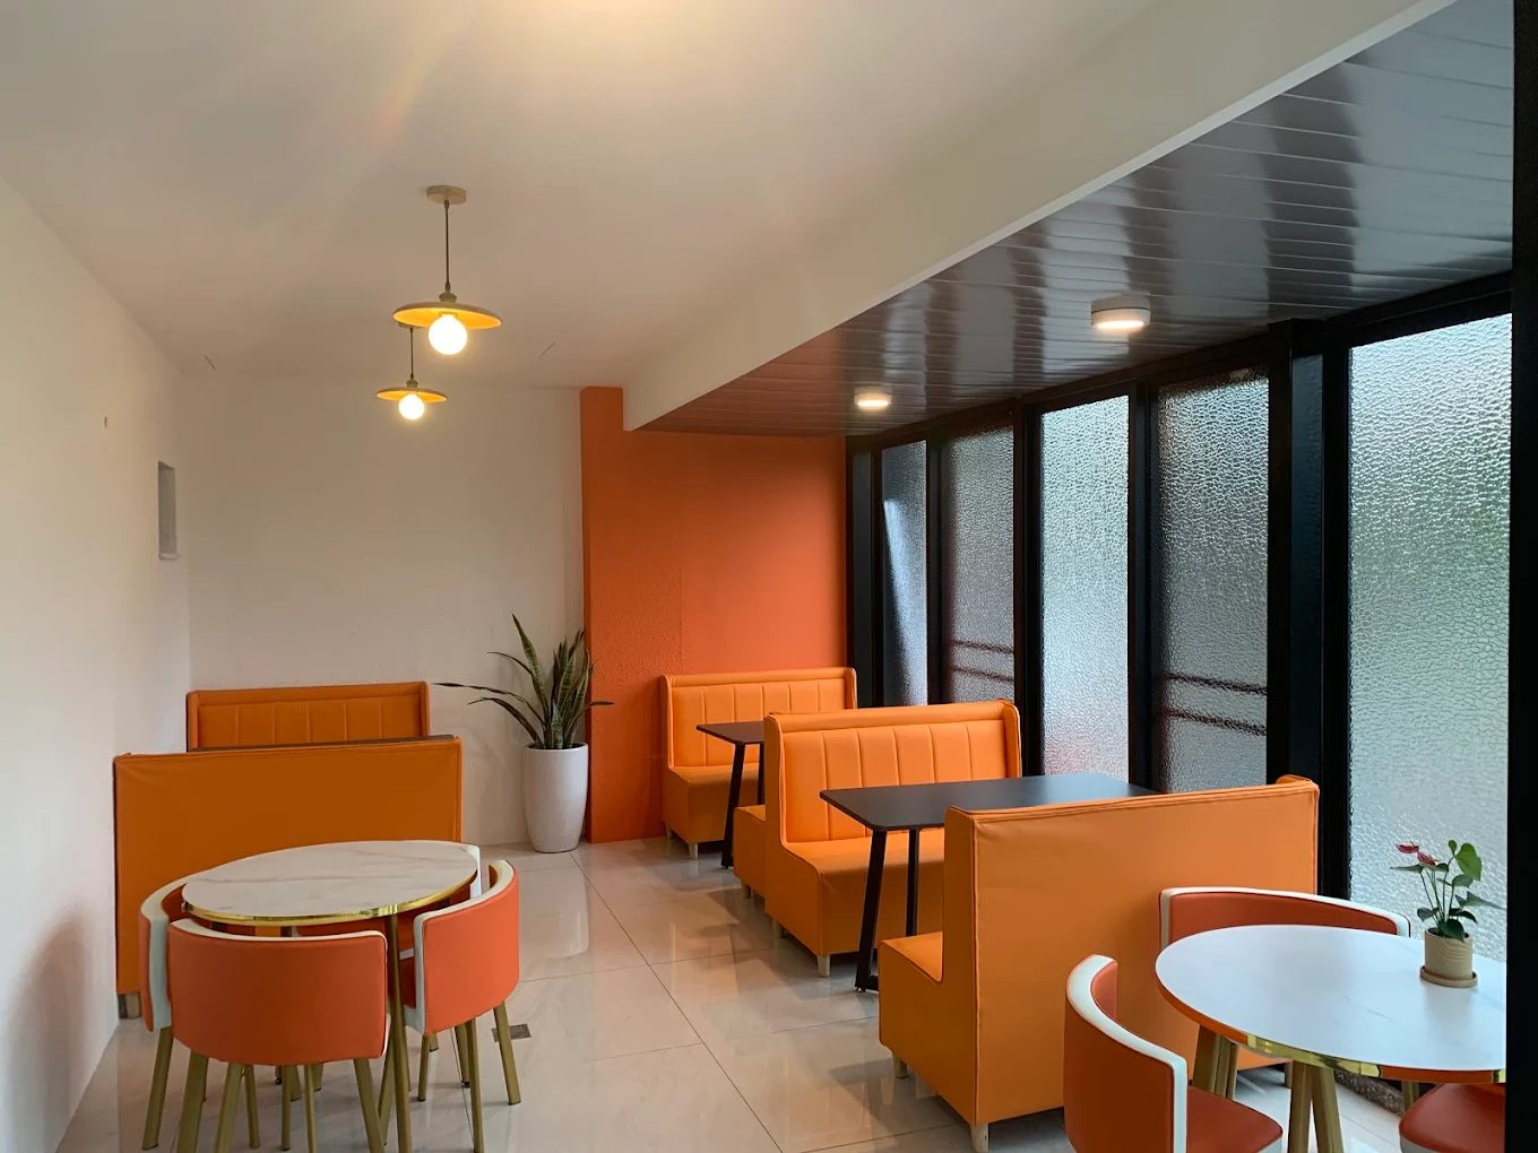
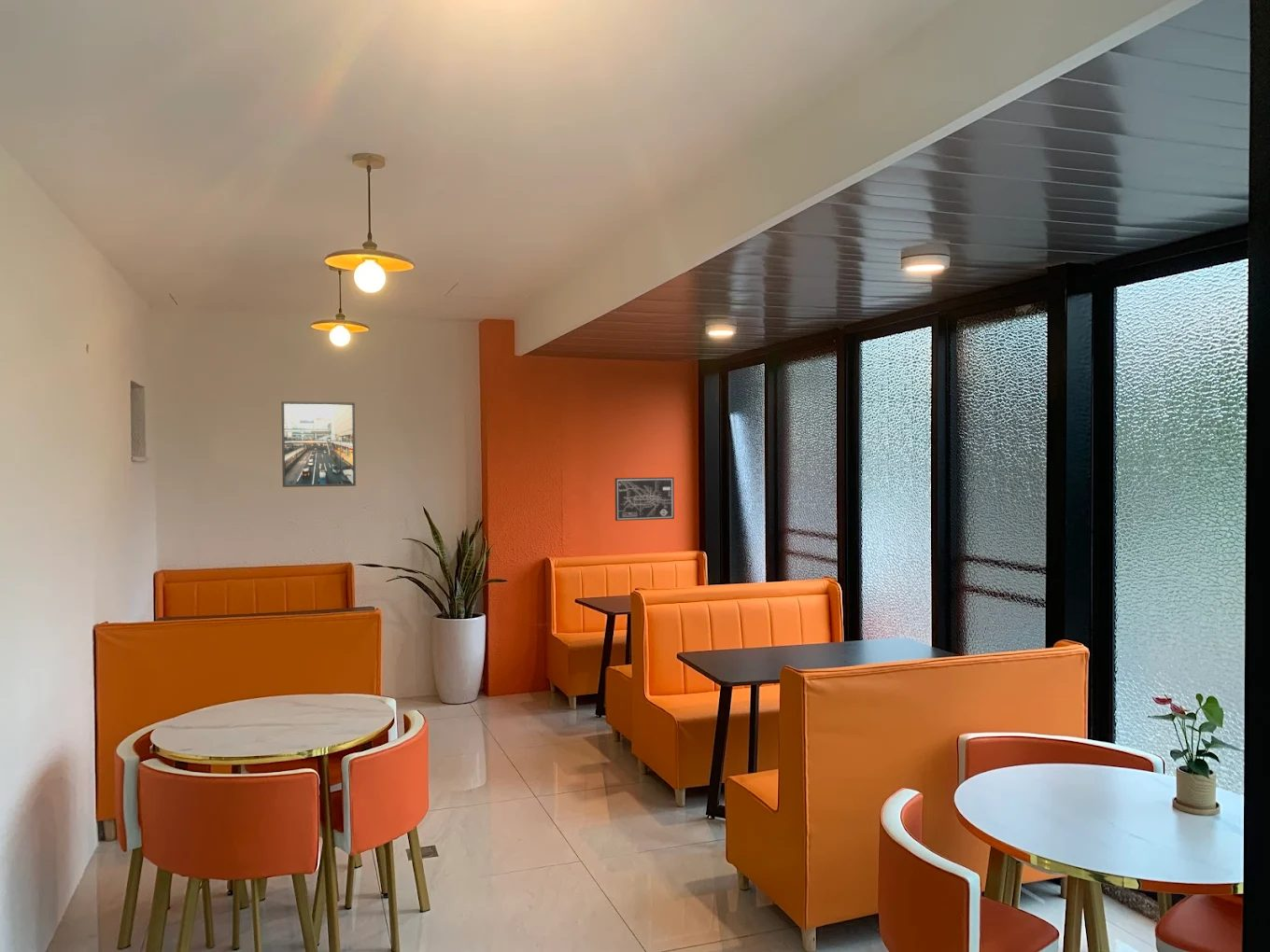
+ wall art (644, 498)
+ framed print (318, 444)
